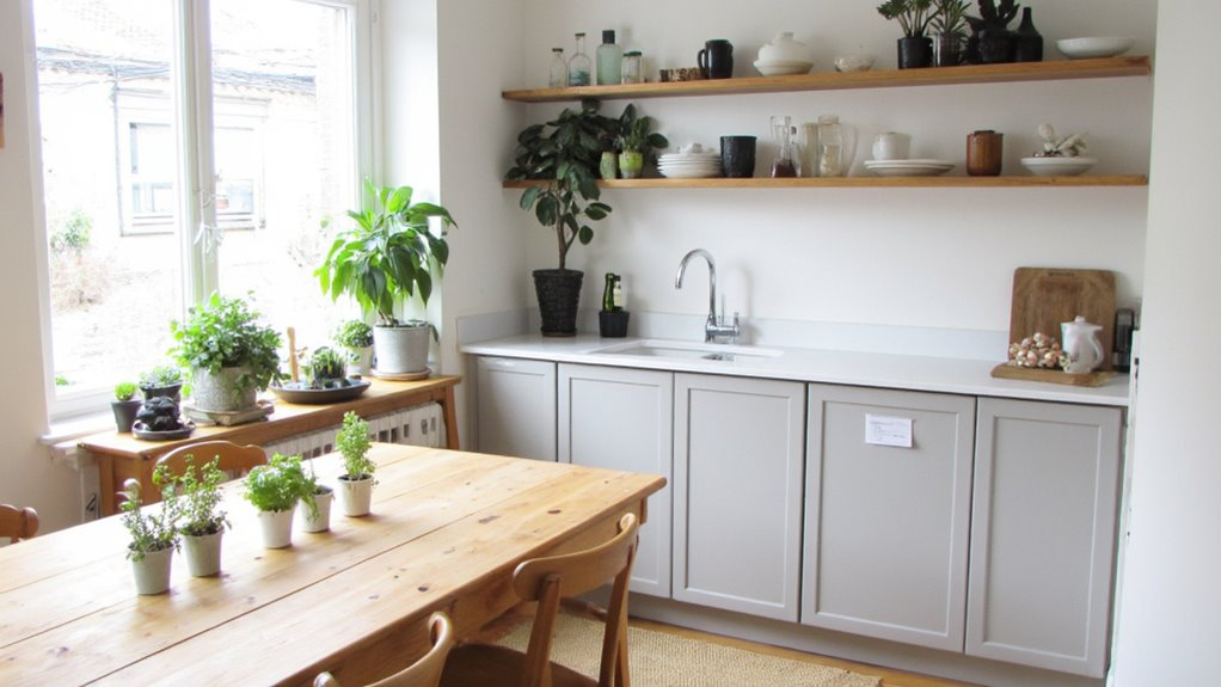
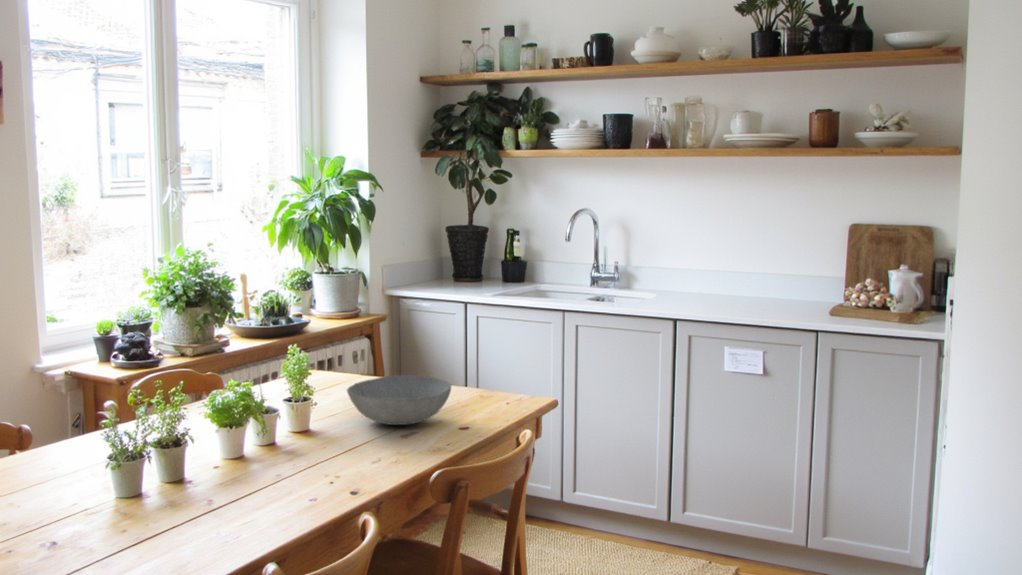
+ bowl (399, 403)
